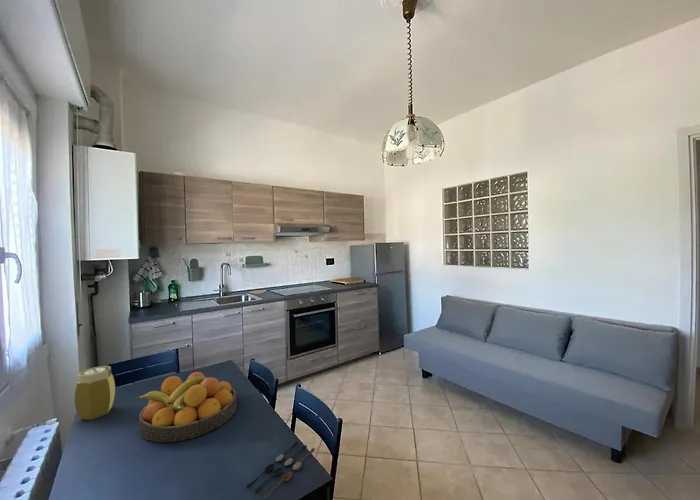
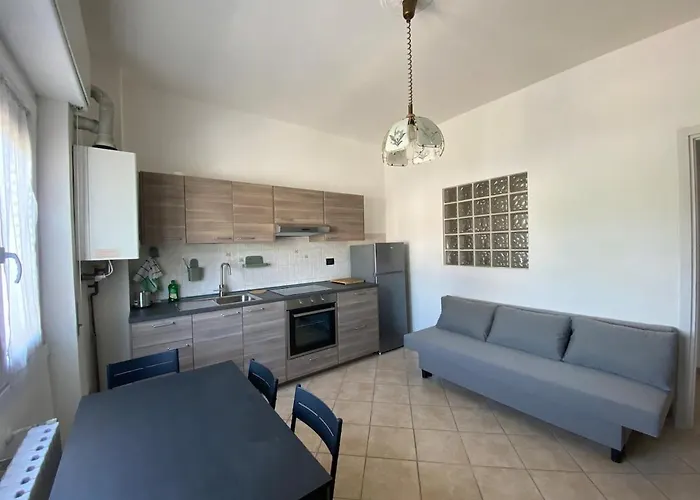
- fruit bowl (190, 396)
- jar (95, 392)
- spoon (281, 468)
